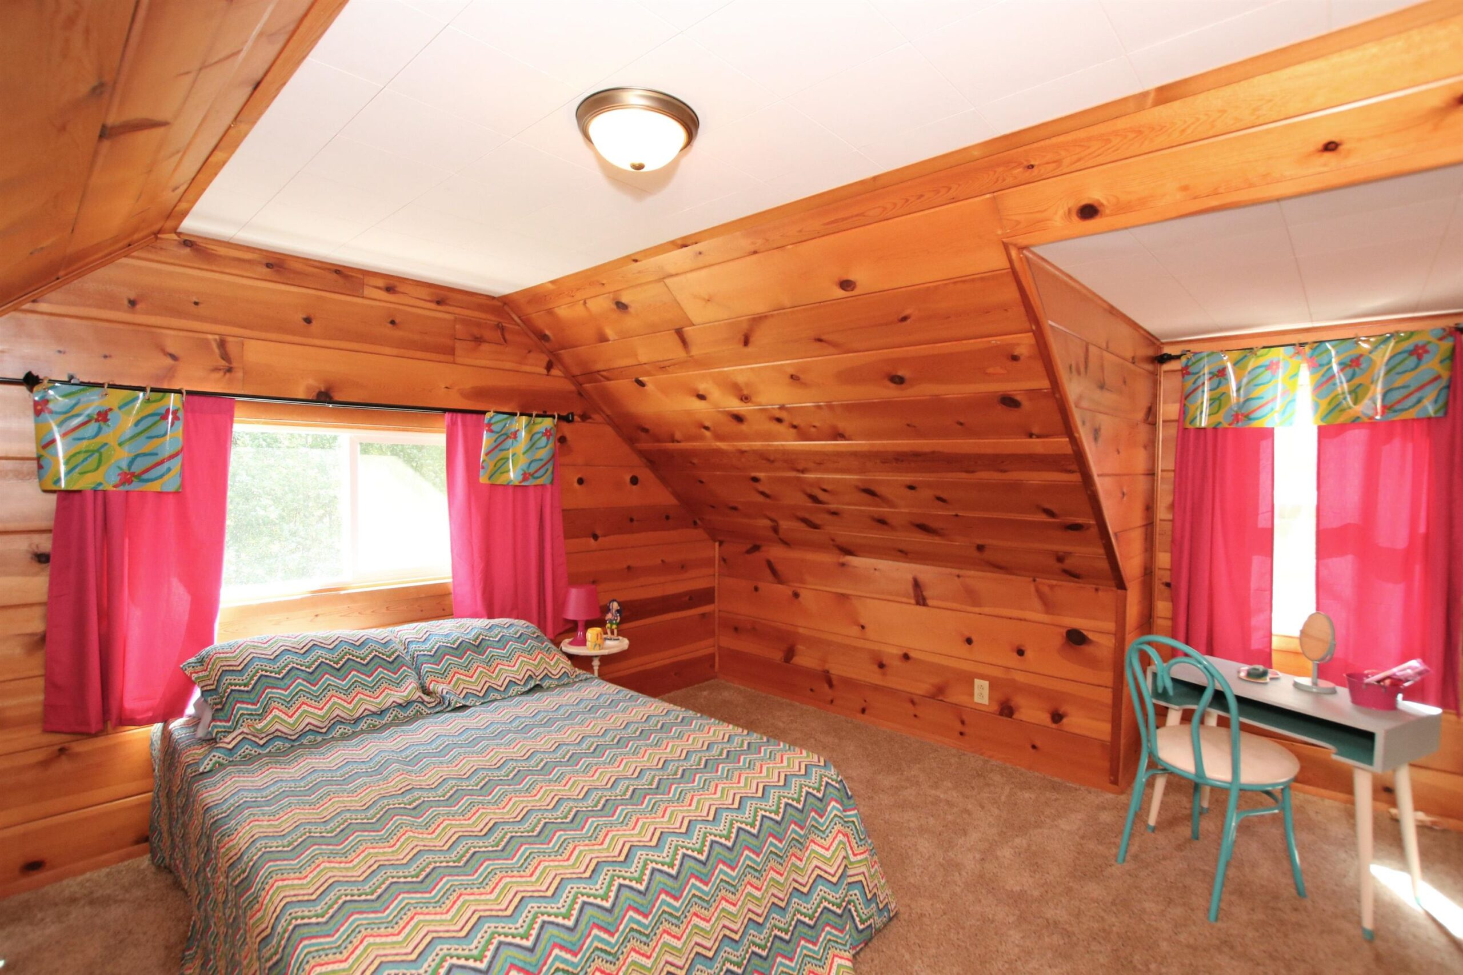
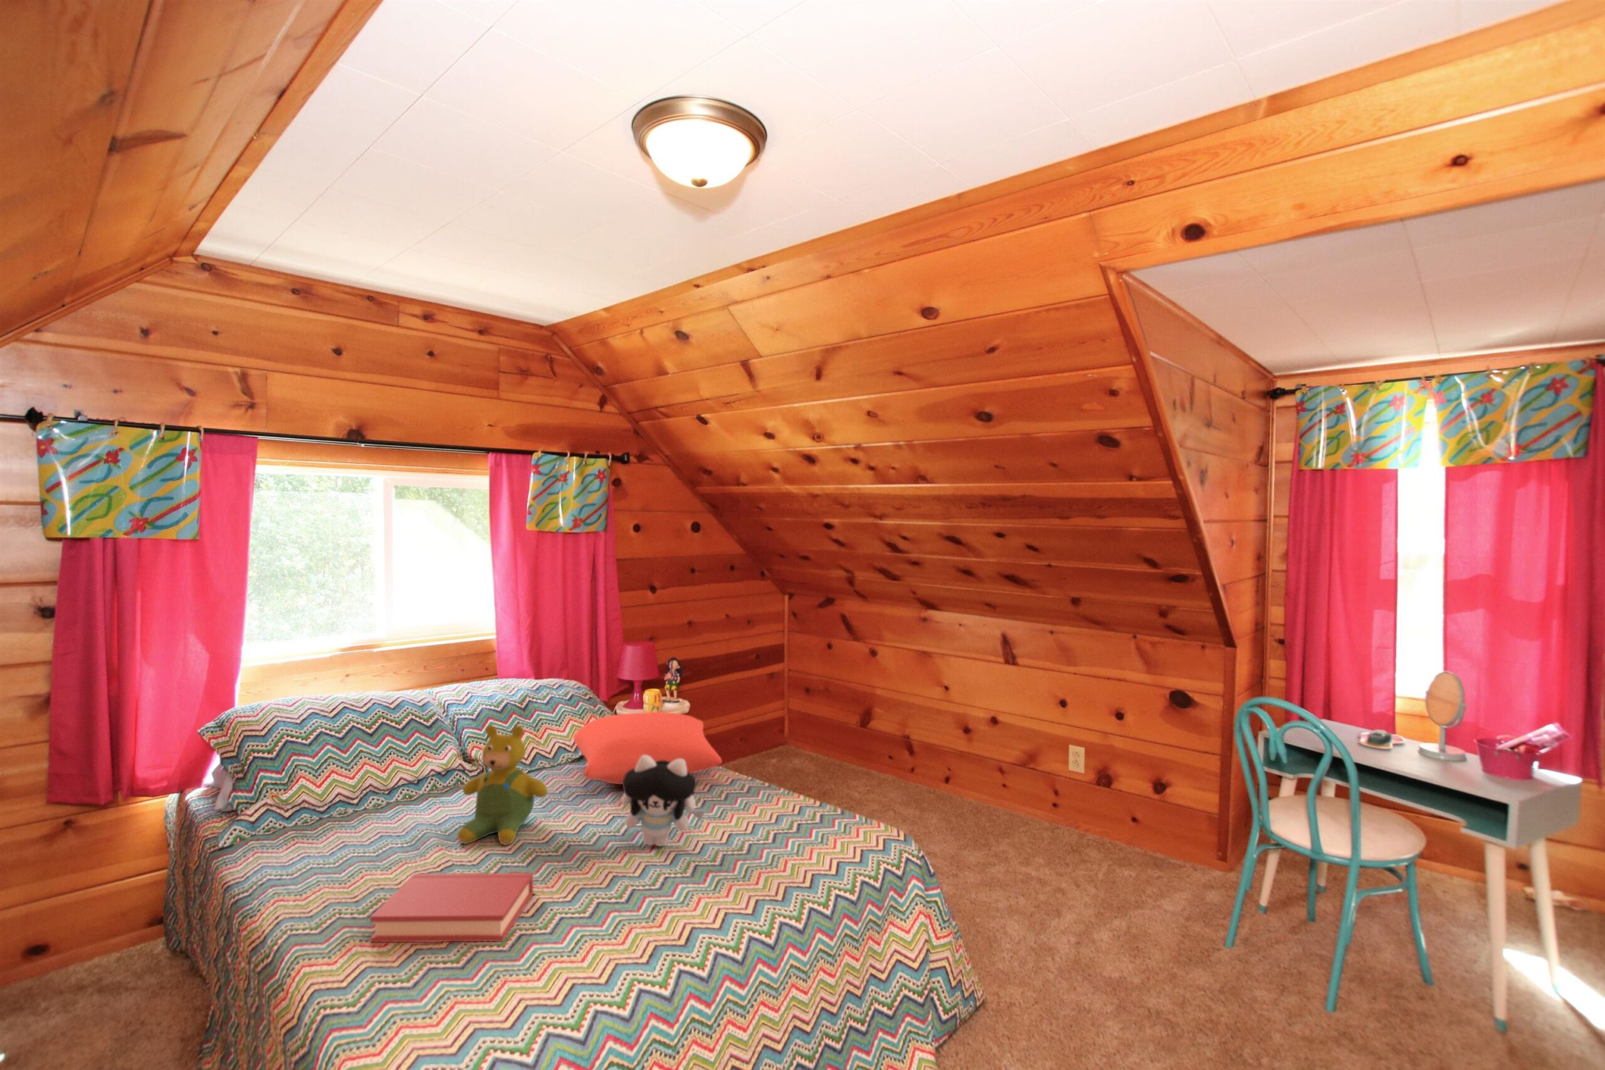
+ hardback book (456, 904)
+ teddy bear (498, 781)
+ cushion (646, 748)
+ plush toy (663, 799)
